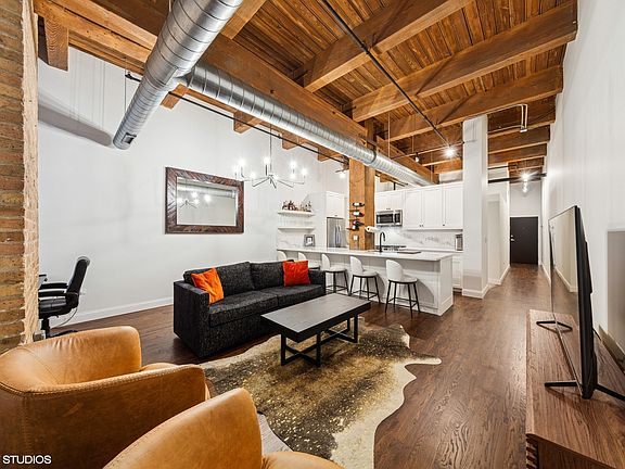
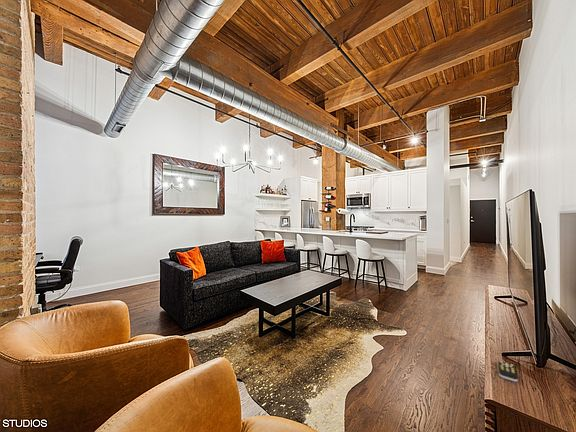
+ remote control (507, 370)
